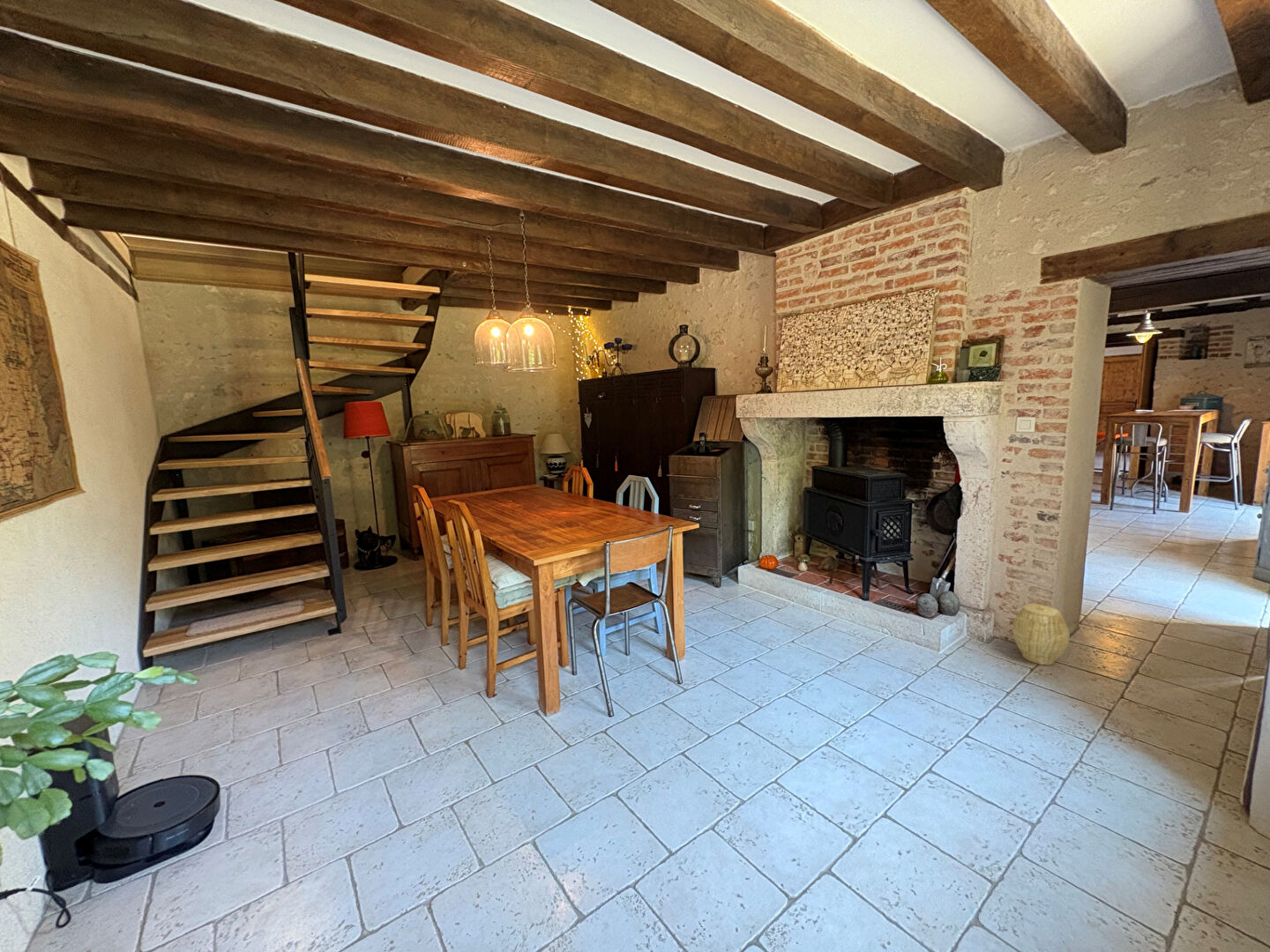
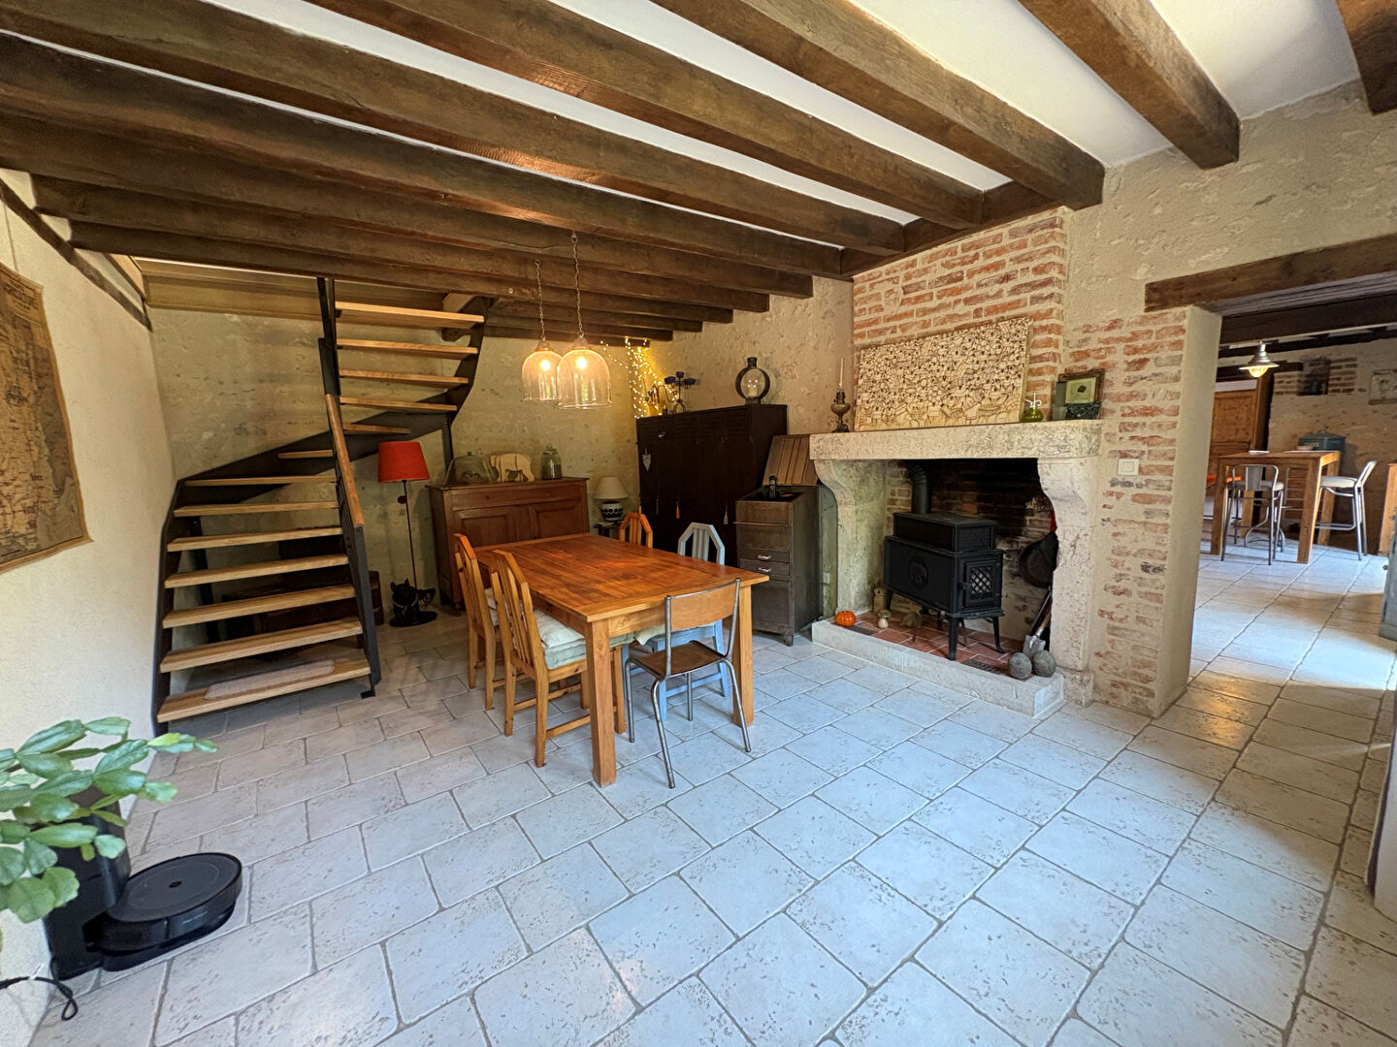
- woven basket (1040, 632)
